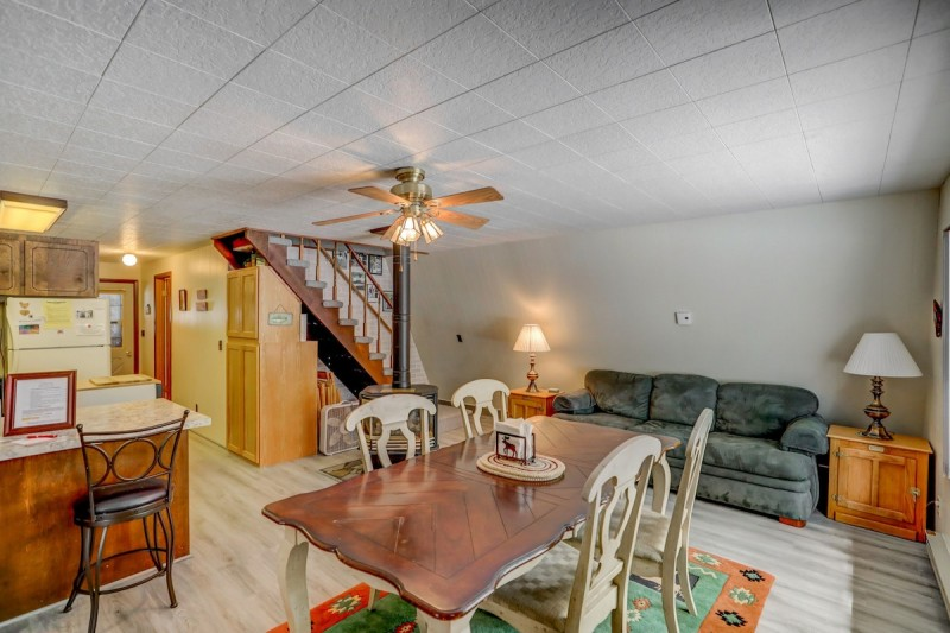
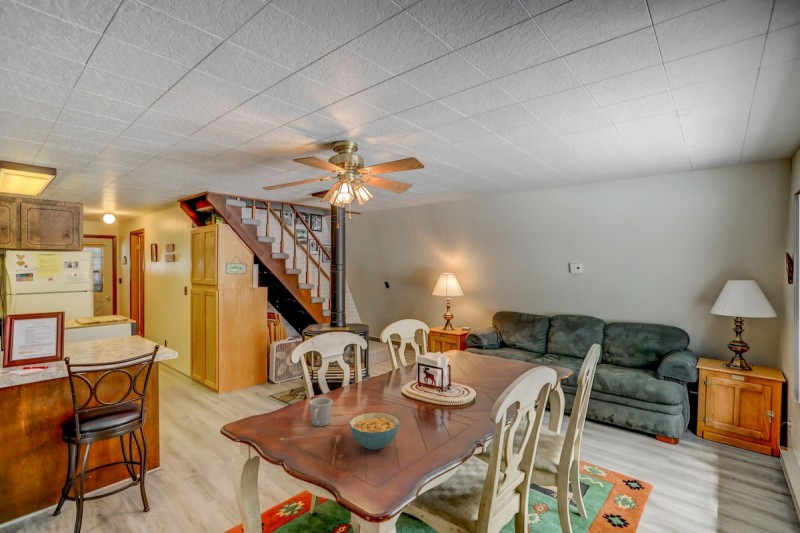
+ mug (319, 414)
+ cereal bowl (374, 434)
